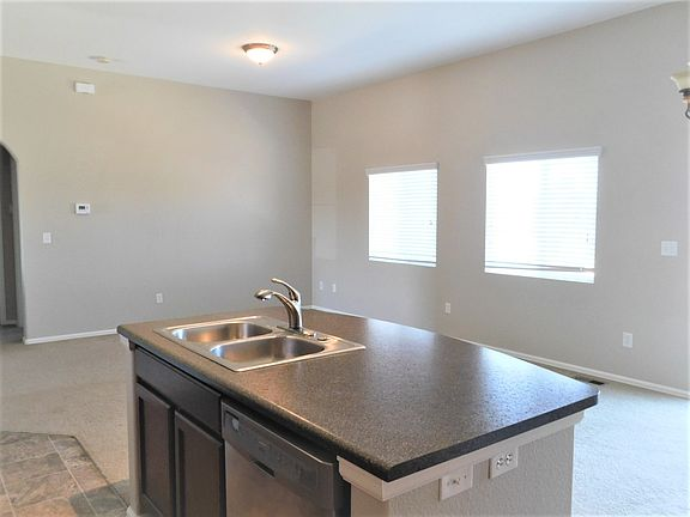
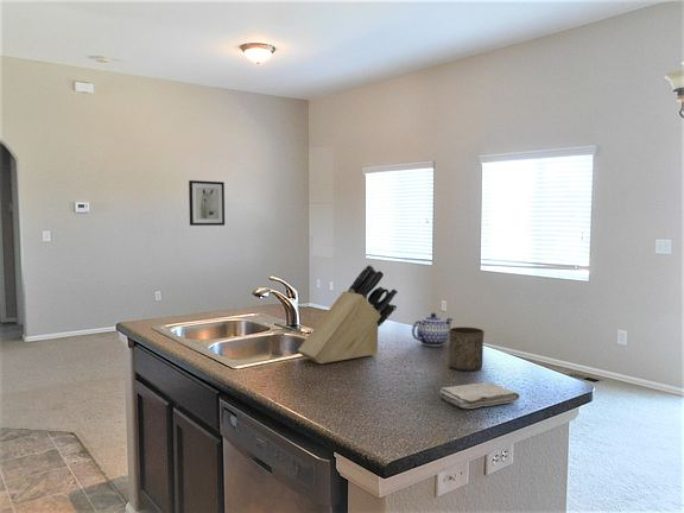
+ wall art (207, 203)
+ washcloth (477, 393)
+ teapot (432, 328)
+ cup (466, 348)
+ knife block (349, 311)
